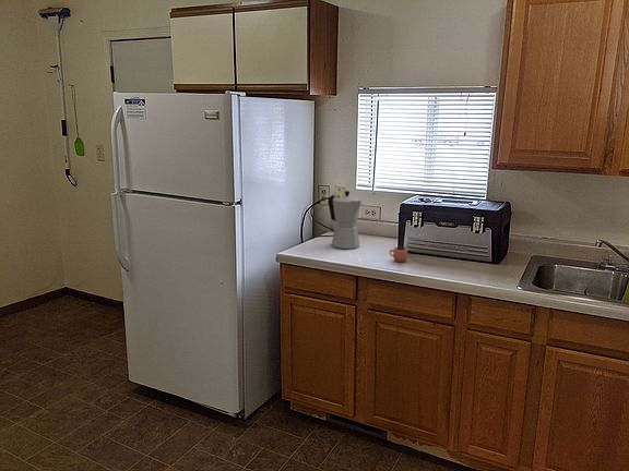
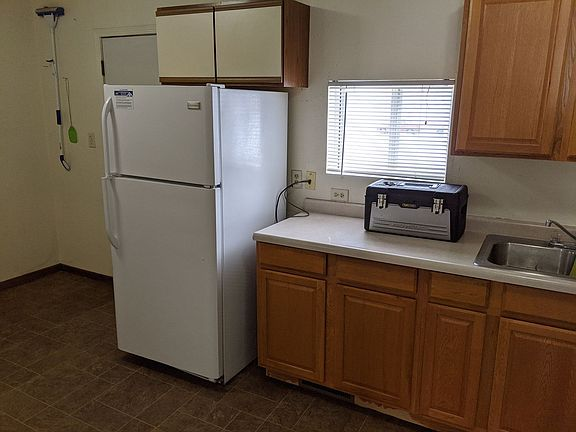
- cocoa (399, 249)
- moka pot (344, 218)
